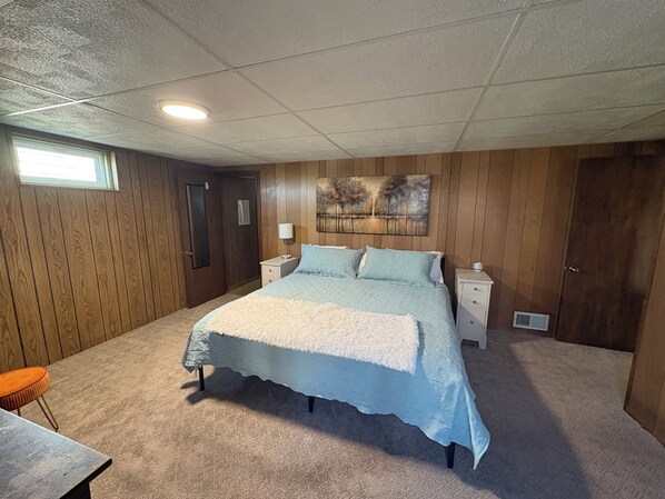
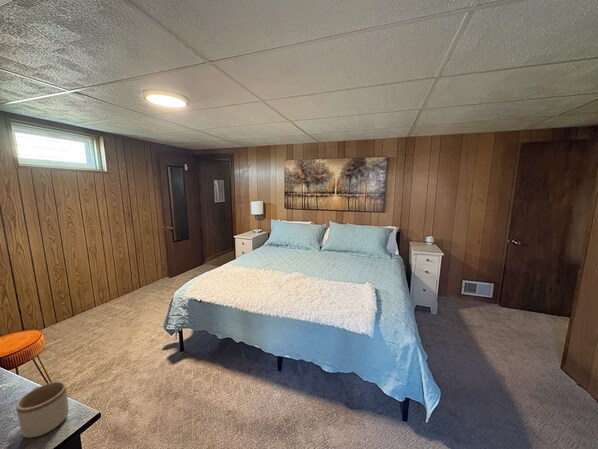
+ mug (43, 406)
